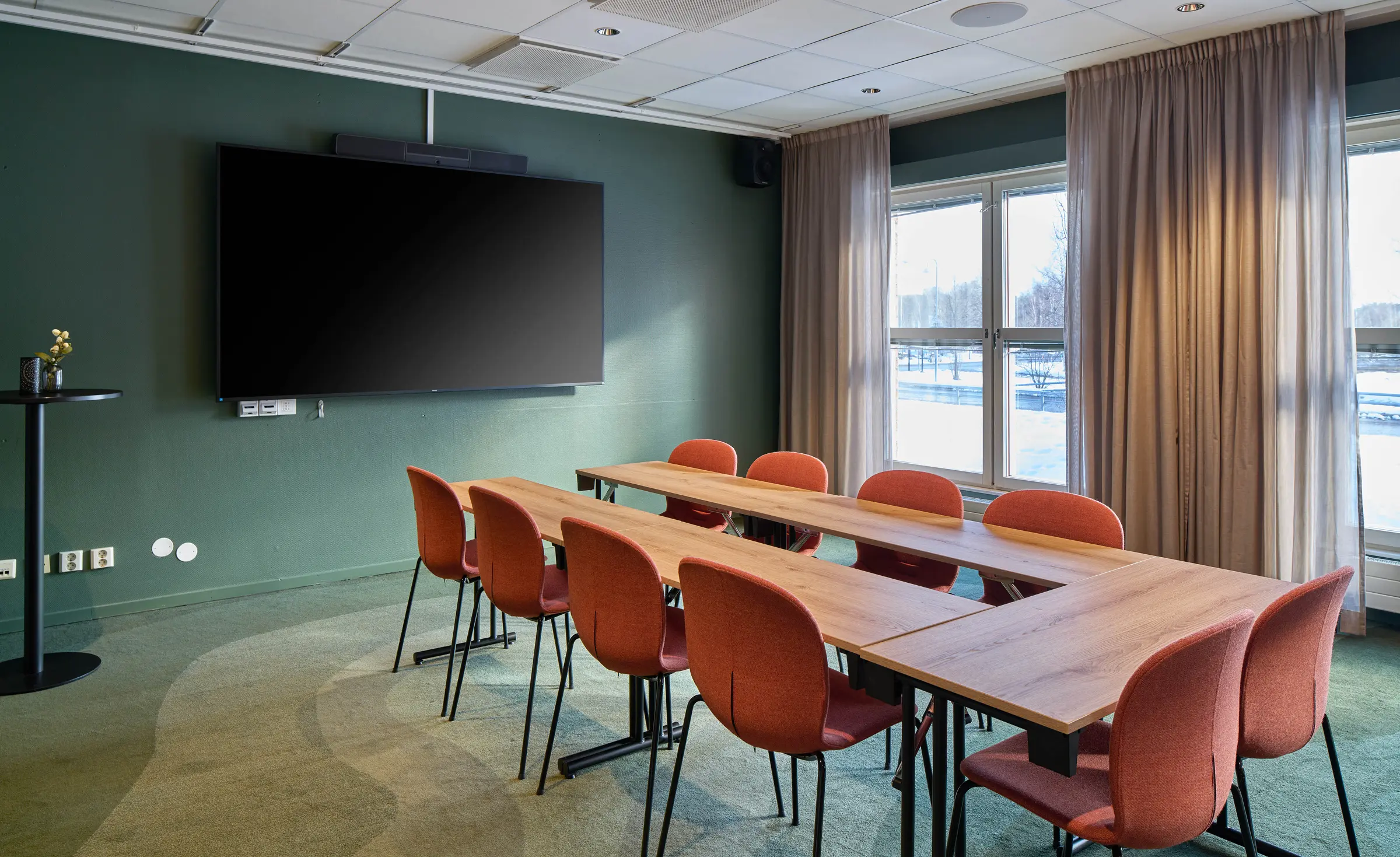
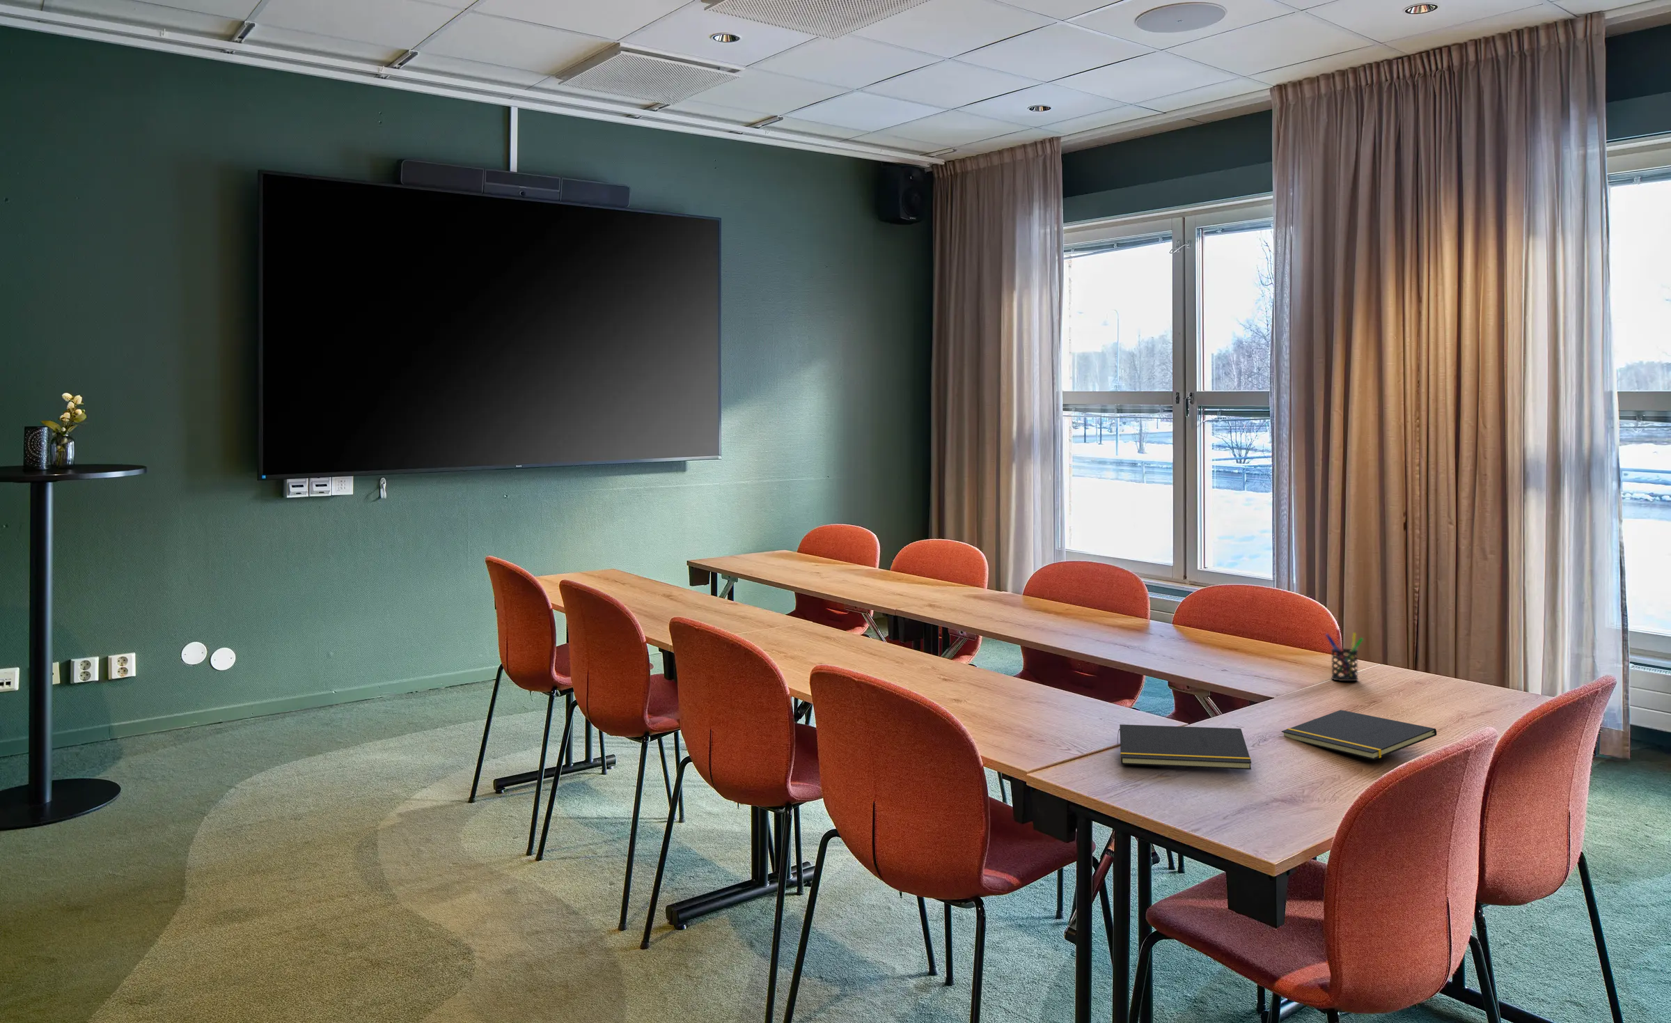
+ notepad (1183, 746)
+ pen holder (1346, 653)
+ notepad (1356, 733)
